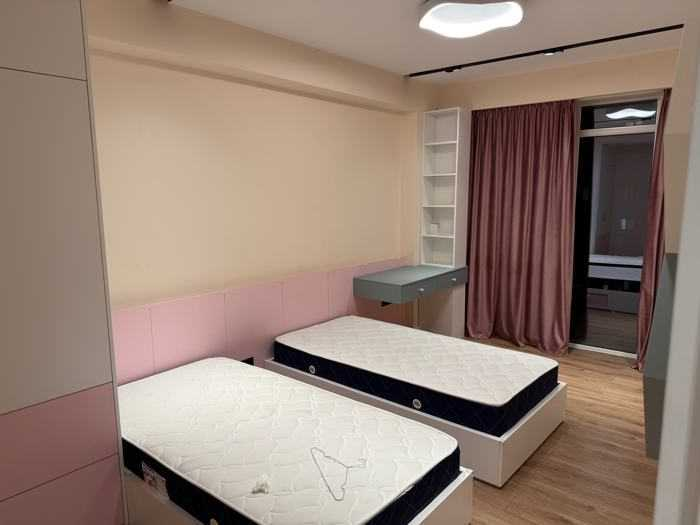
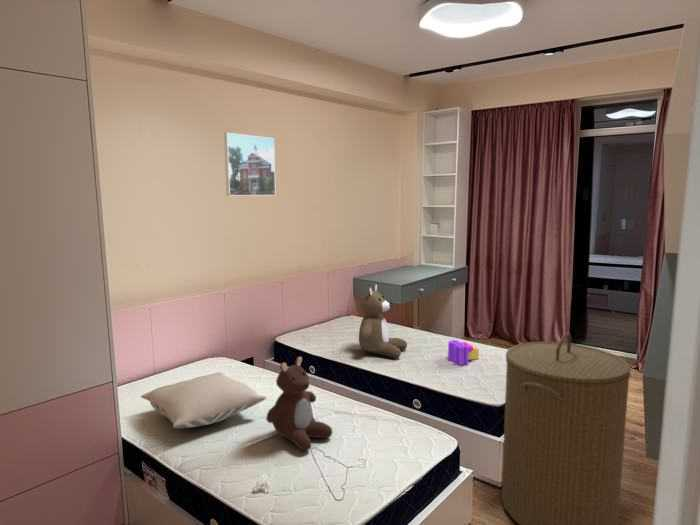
+ teddy bear (300, 400)
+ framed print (251, 165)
+ teddy bear (382, 319)
+ laundry hamper (561, 422)
+ pillow (202, 397)
+ toy blocks (463, 351)
